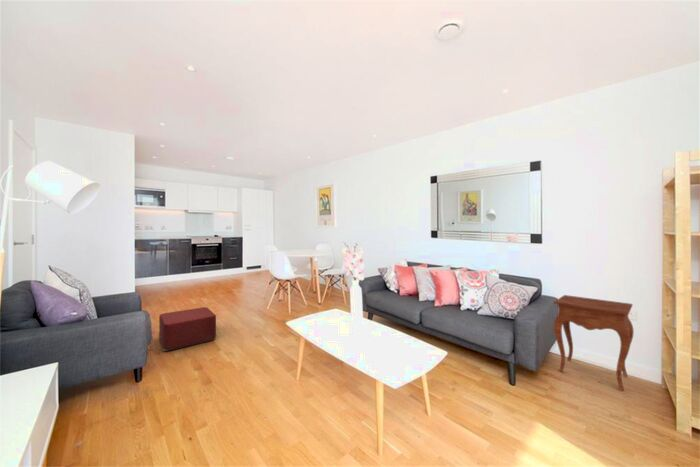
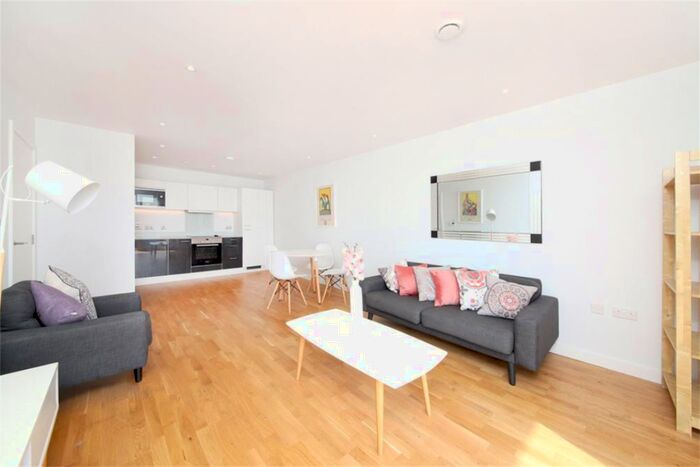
- side table (592, 329)
- ottoman (187, 326)
